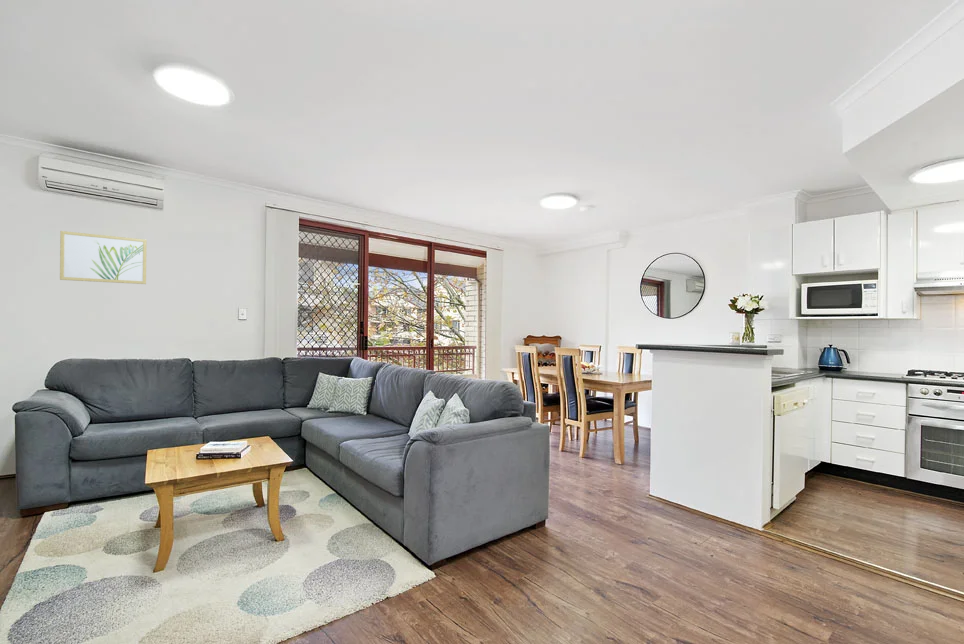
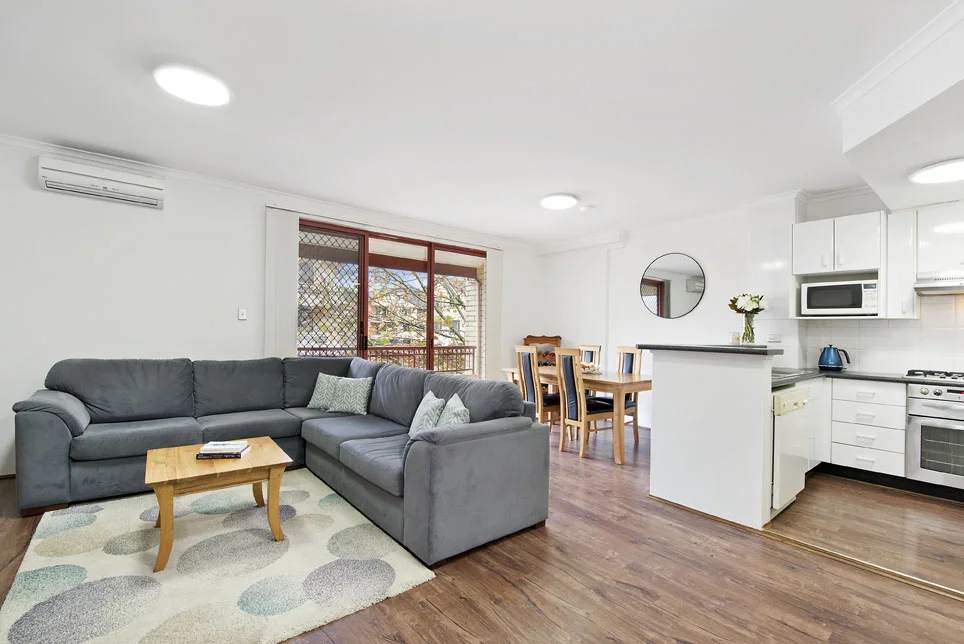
- wall art (105, 258)
